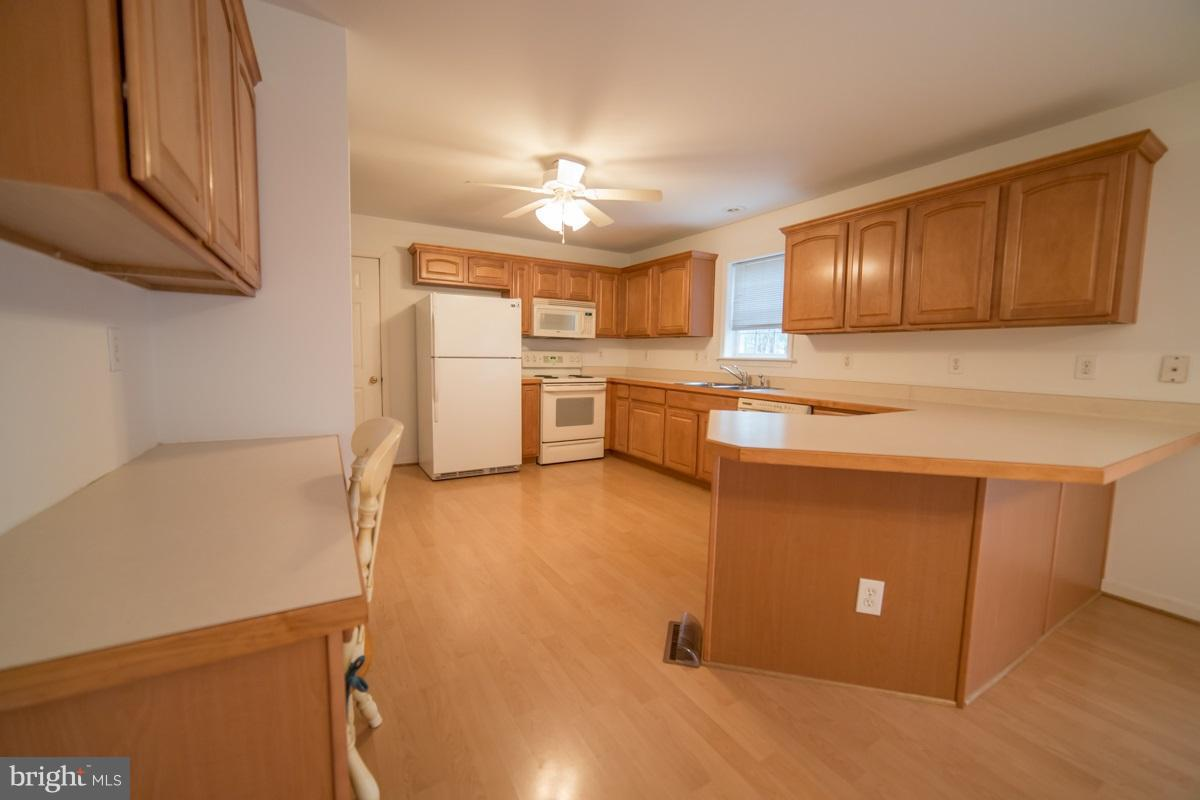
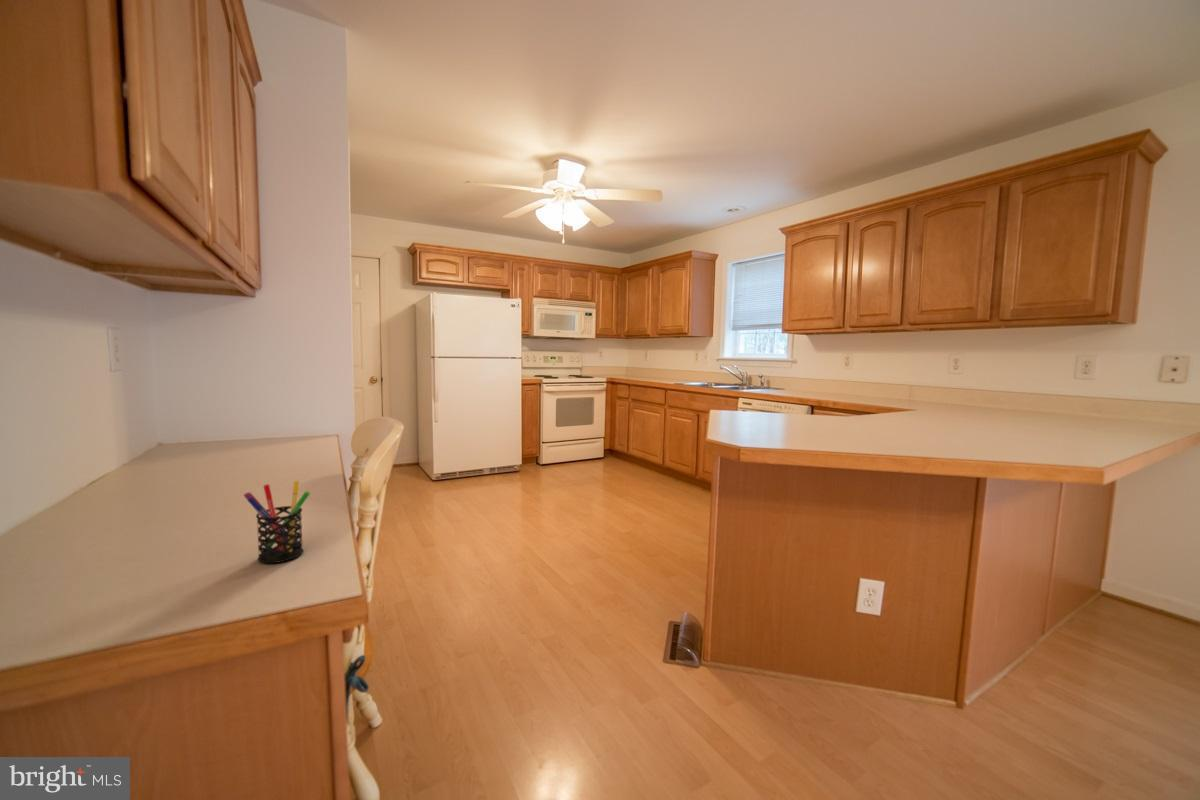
+ pen holder (283, 518)
